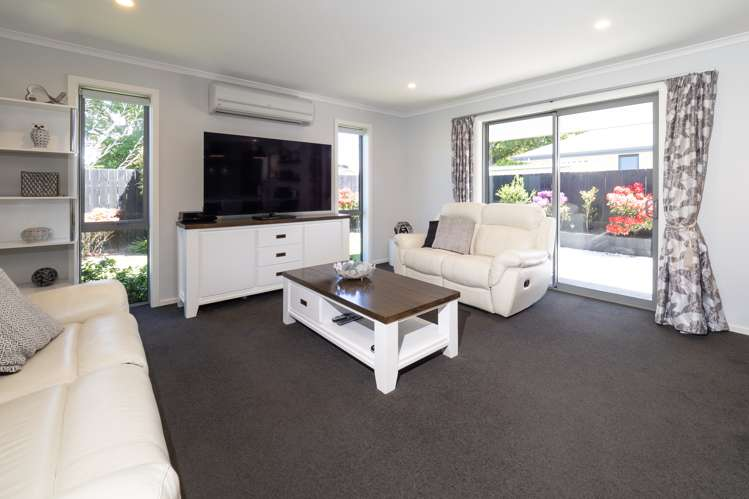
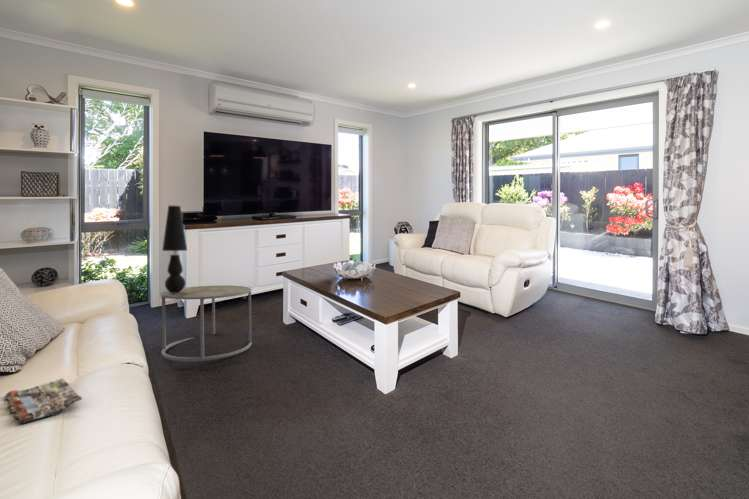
+ table lamp (174, 249)
+ side table (212, 319)
+ magazine (41, 397)
